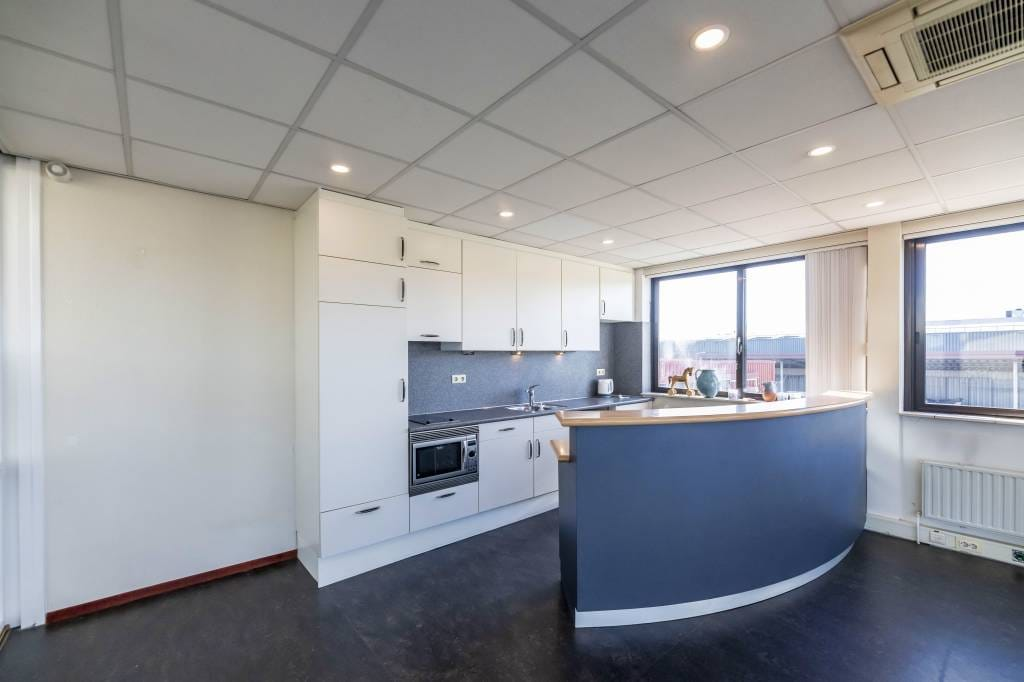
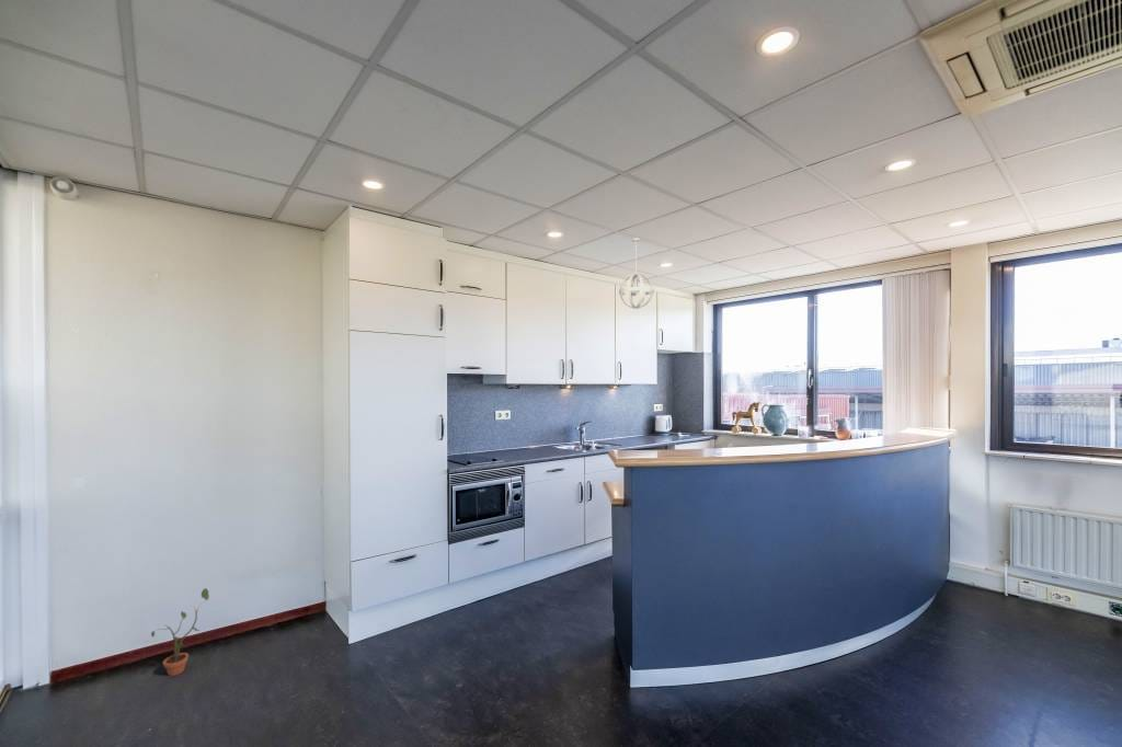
+ pendant light (636, 274)
+ potted plant (183, 636)
